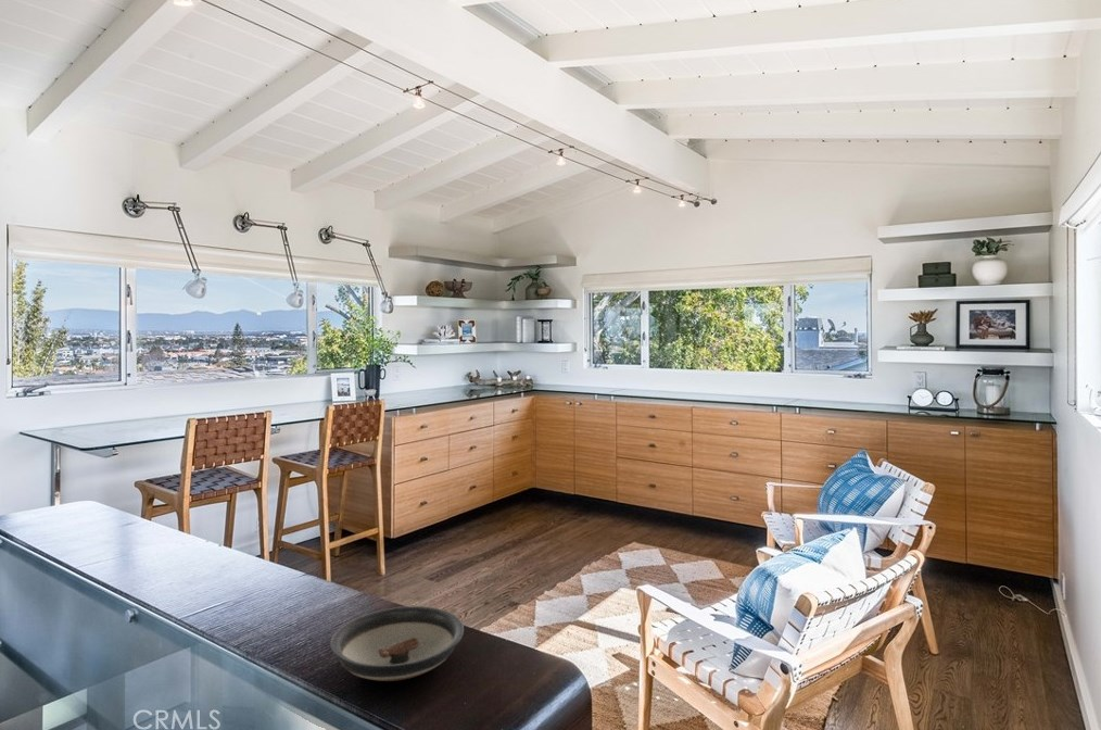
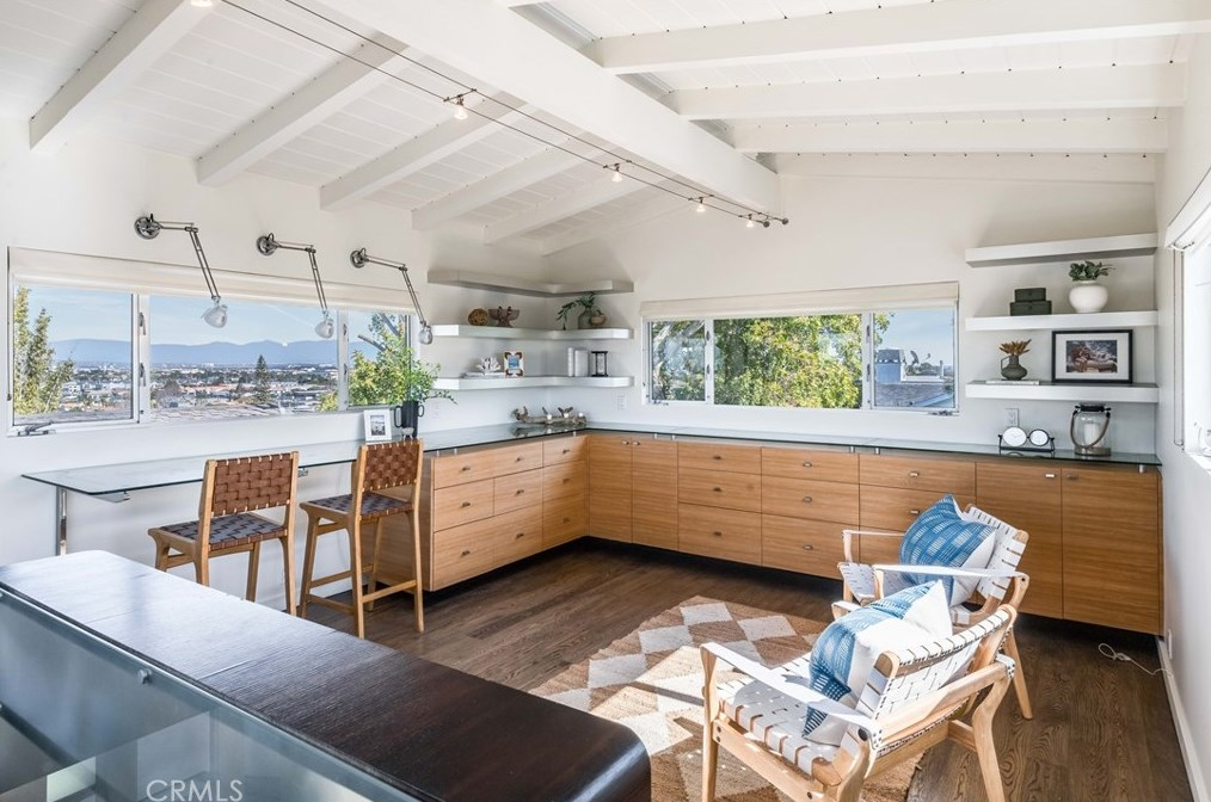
- saucer (398, 647)
